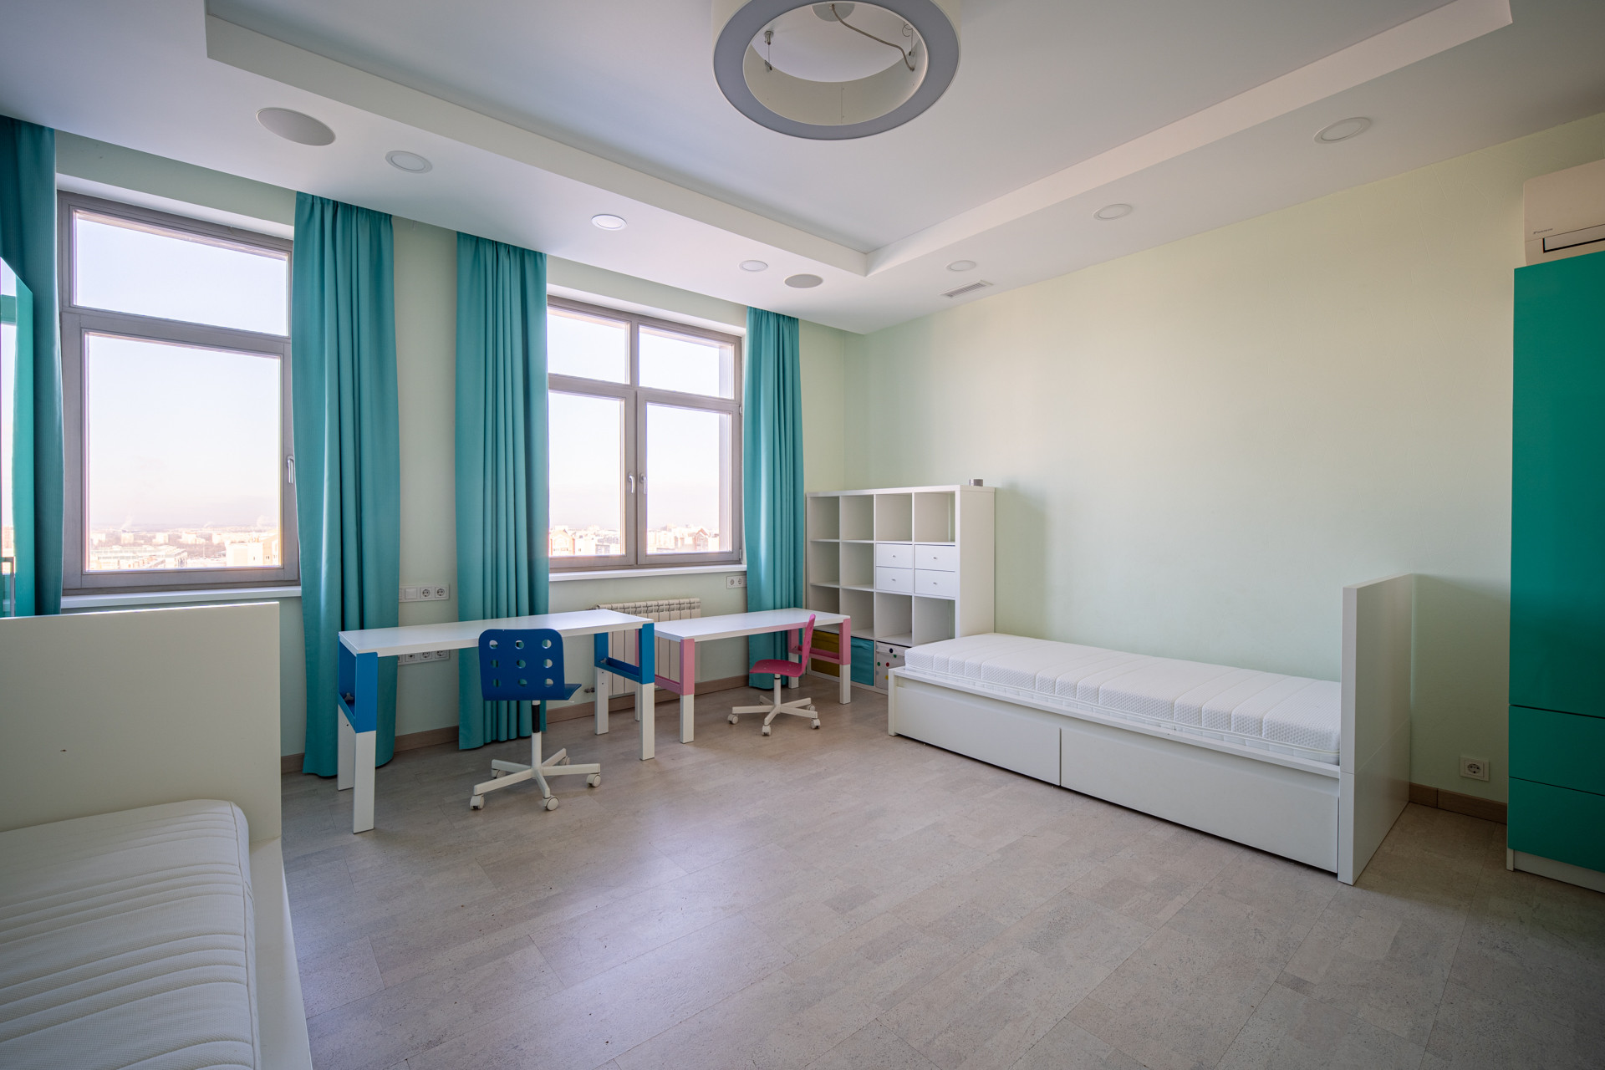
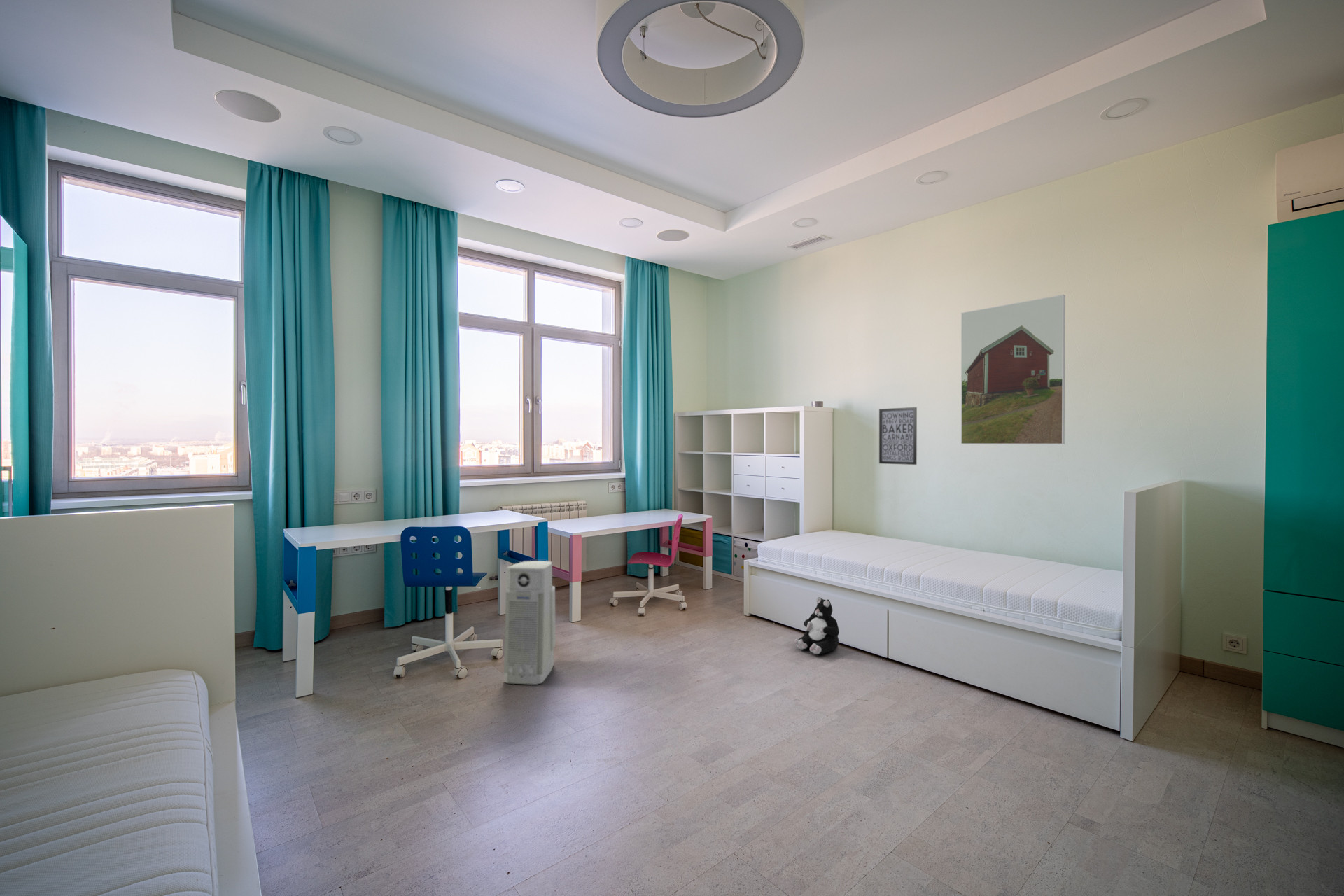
+ air purifier (531, 617)
+ wall art (897, 436)
+ plush toy (818, 624)
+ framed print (1009, 374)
